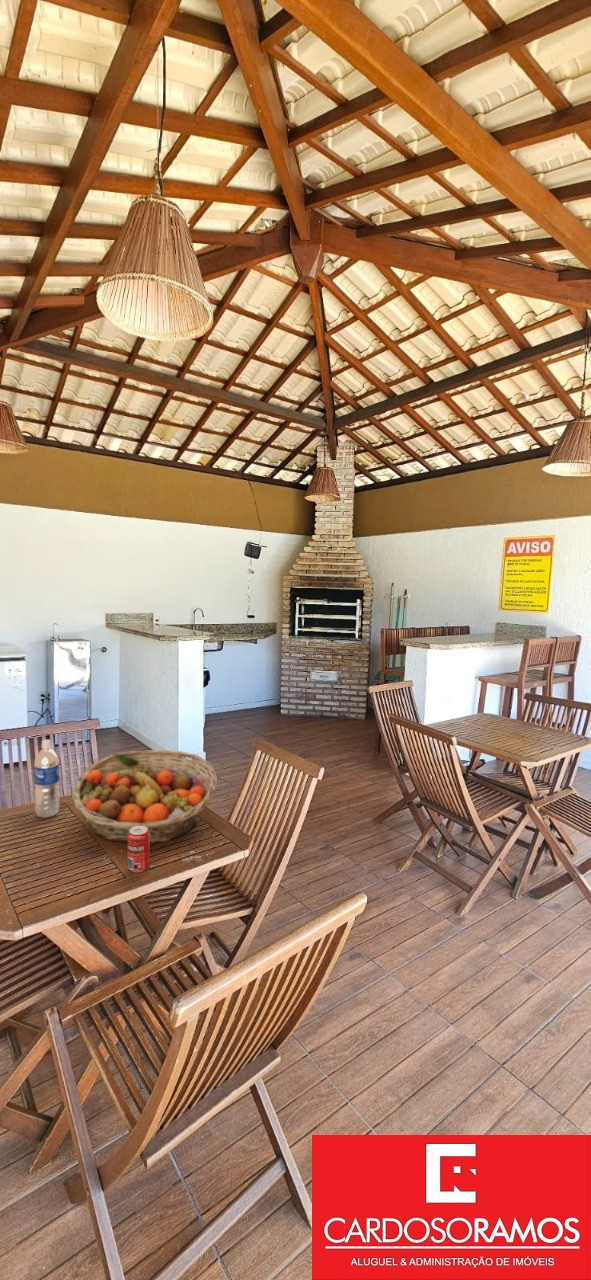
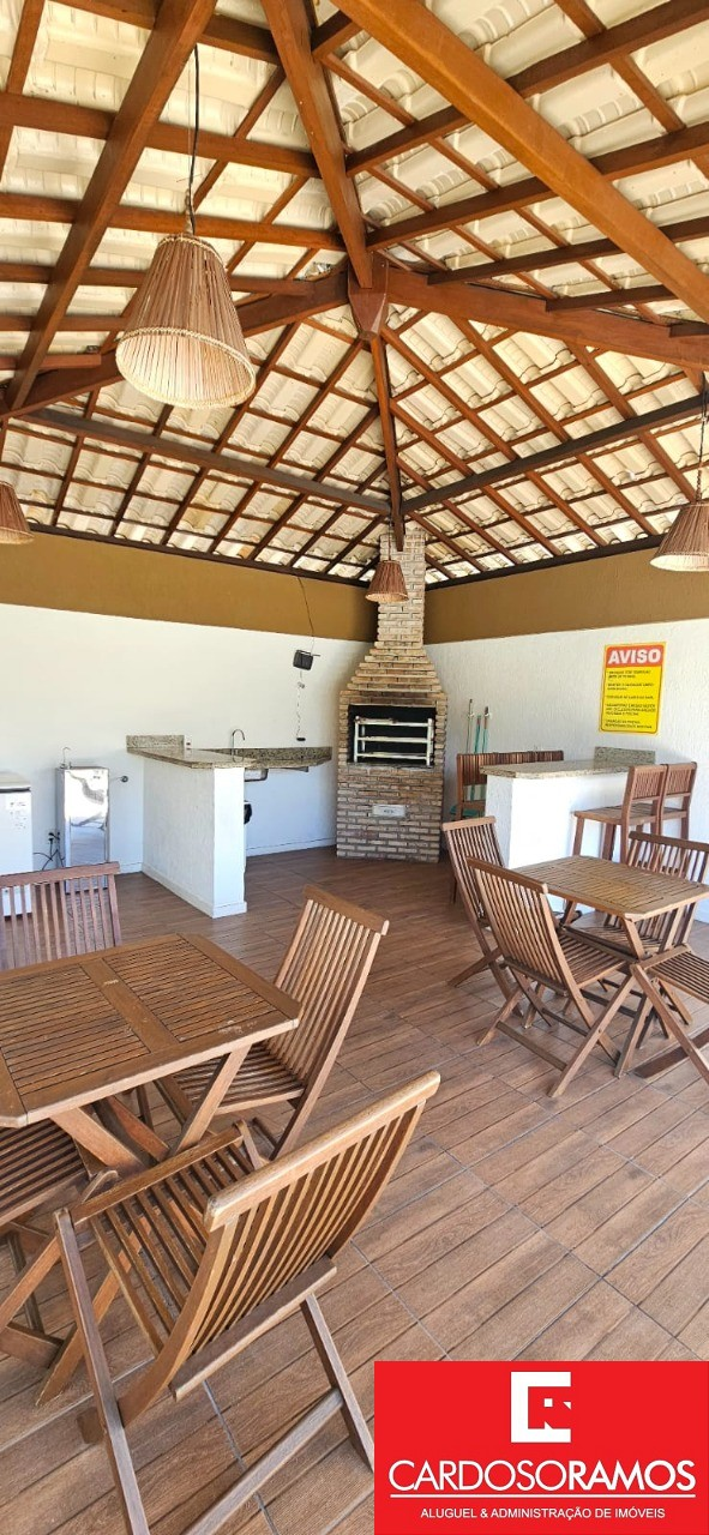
- fruit basket (146, 794)
- water bottle (46, 777)
- beverage can (138, 849)
